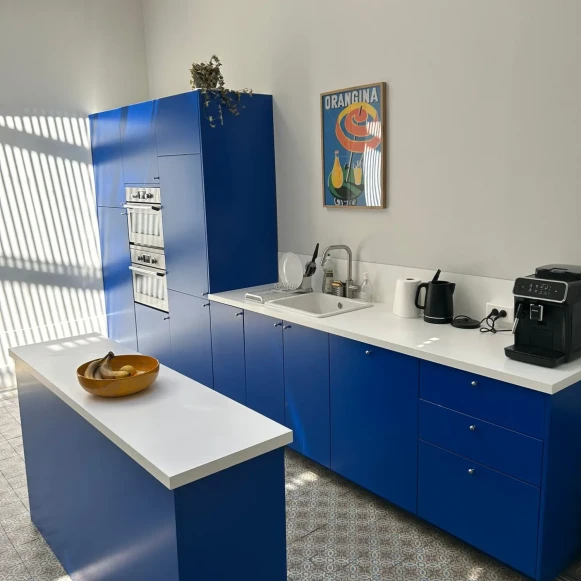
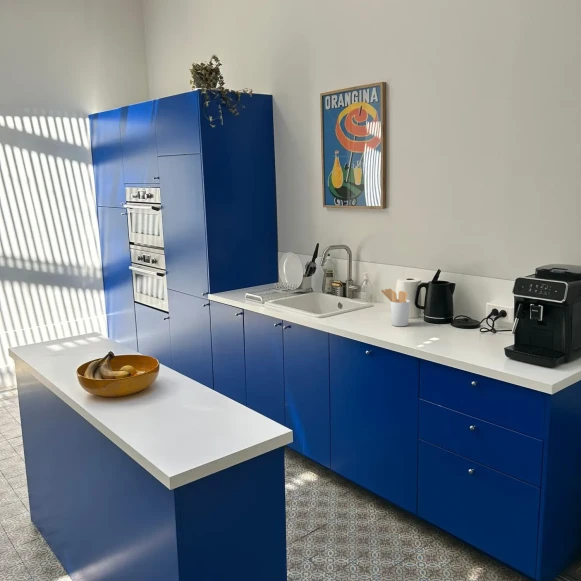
+ utensil holder (395, 306)
